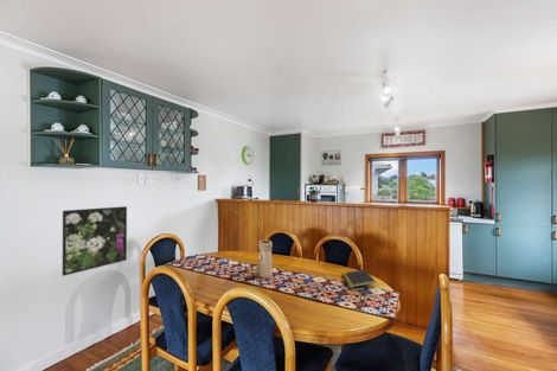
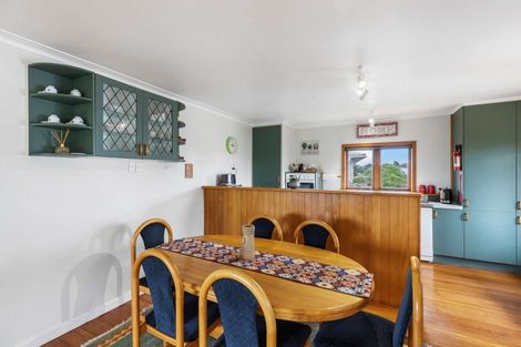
- notepad (357, 277)
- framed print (97, 237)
